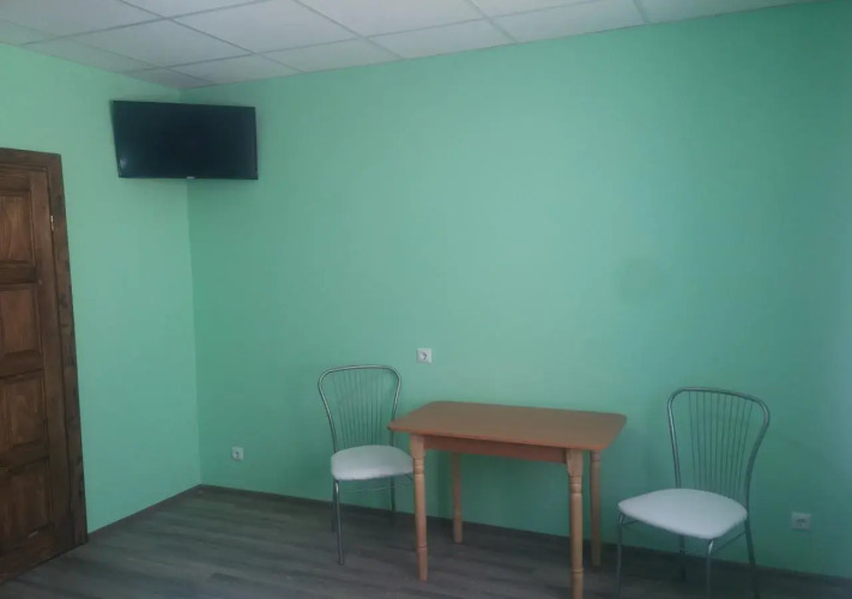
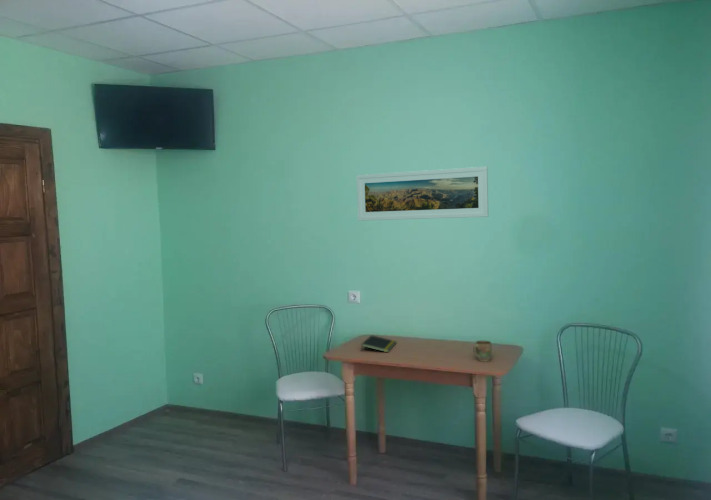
+ mug (482, 351)
+ notepad (379, 343)
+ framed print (419, 195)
